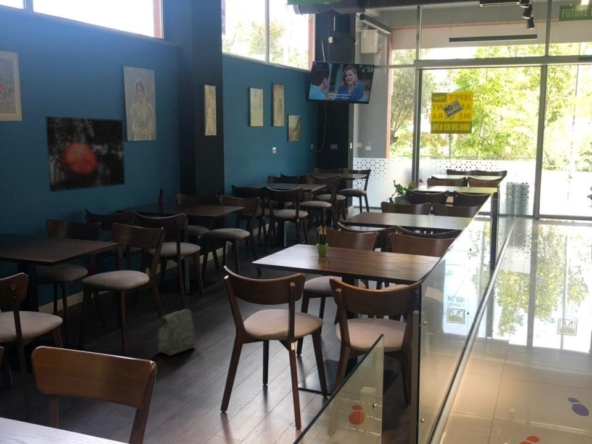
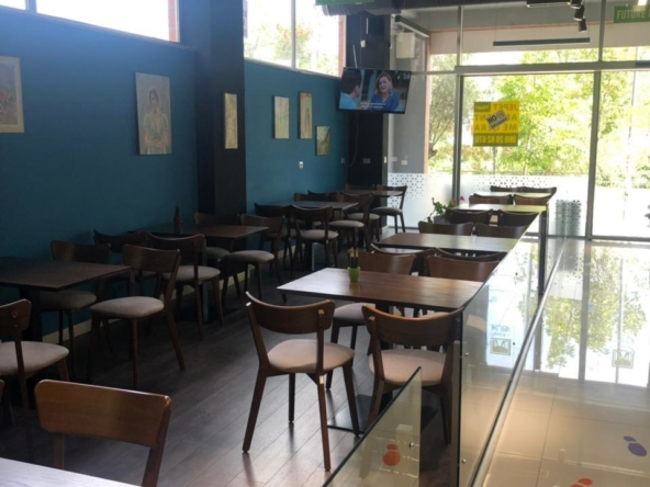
- bag (175, 330)
- wall art (88, 153)
